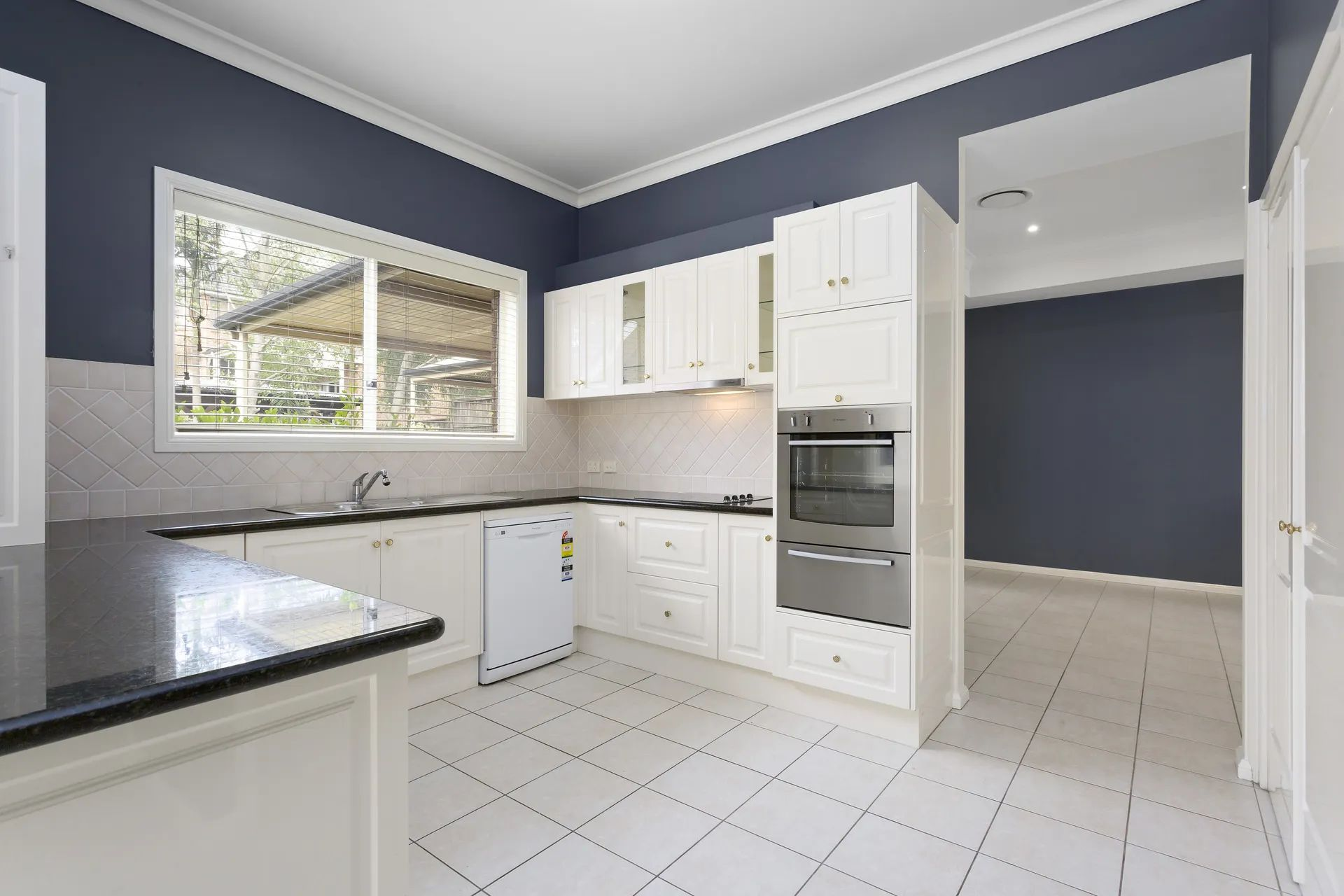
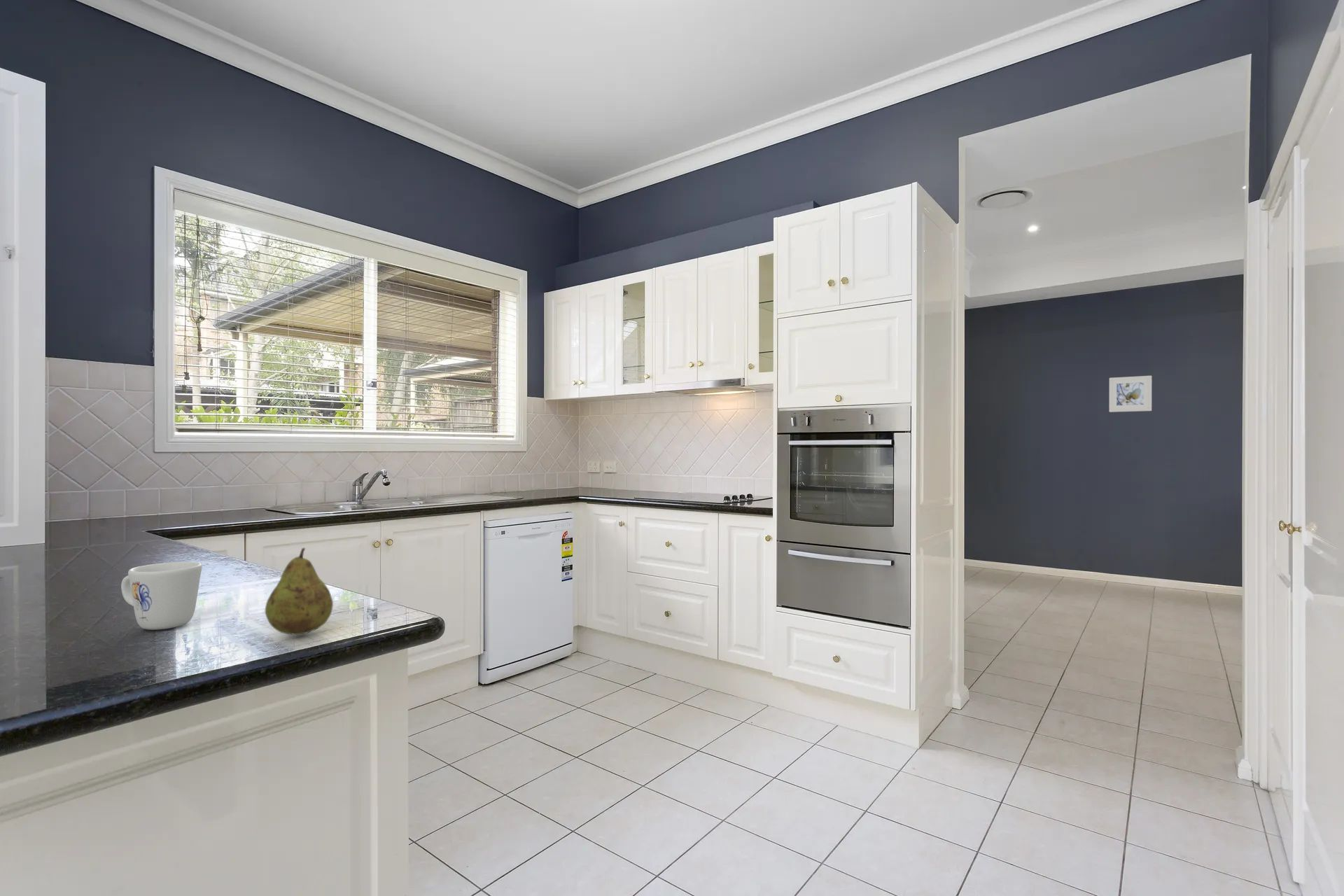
+ mug (156, 595)
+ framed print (1130, 394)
+ fruit (300, 592)
